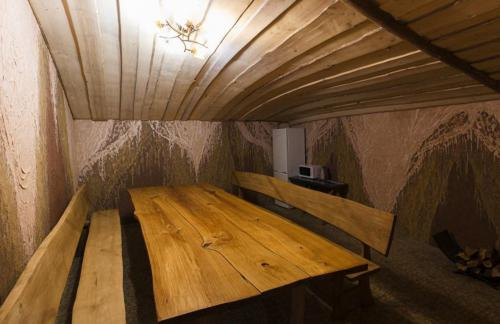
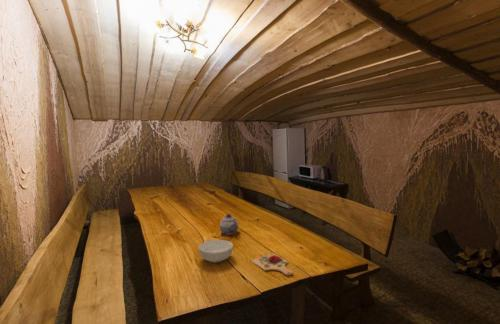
+ cutting board (275, 263)
+ teapot (229, 223)
+ cereal bowl (216, 252)
